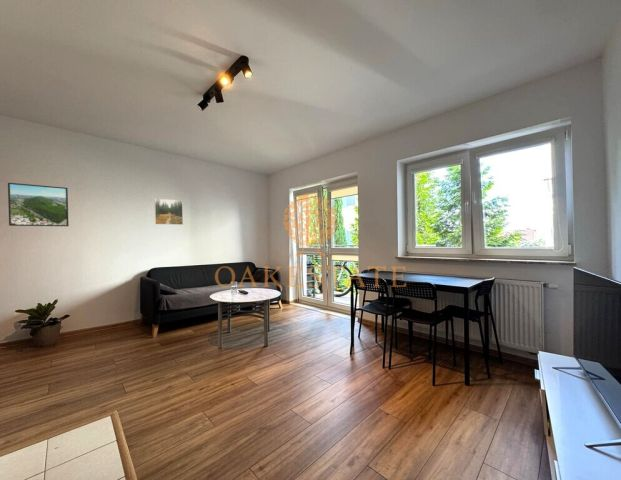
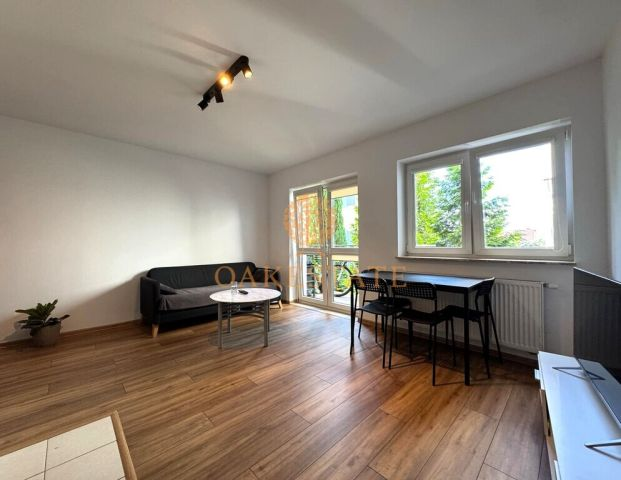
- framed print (39, 205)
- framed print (169, 212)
